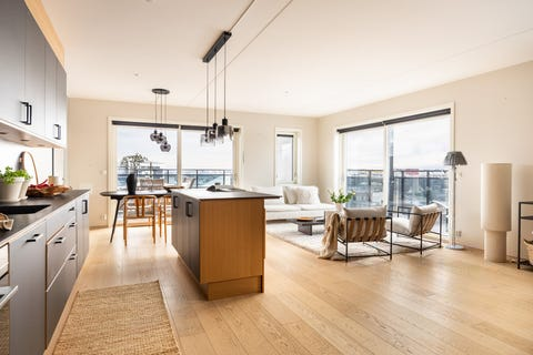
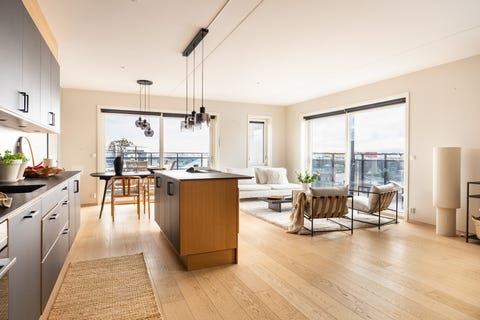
- floor lamp (454, 199)
